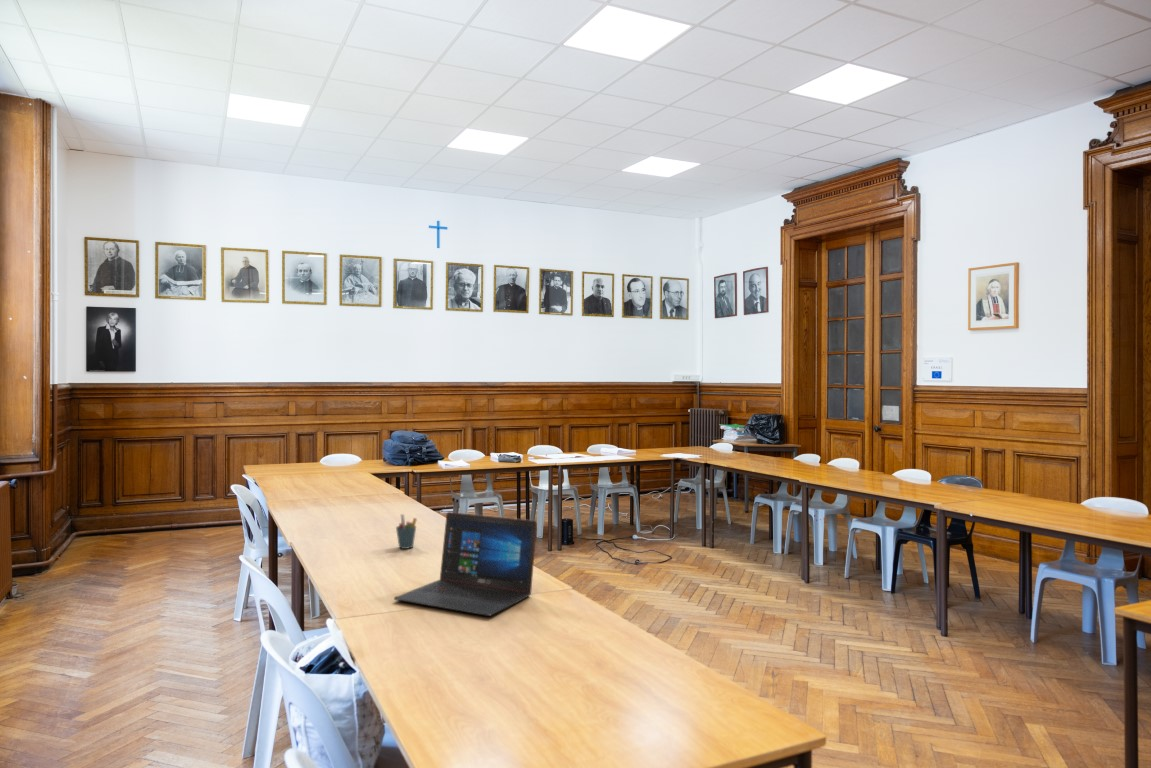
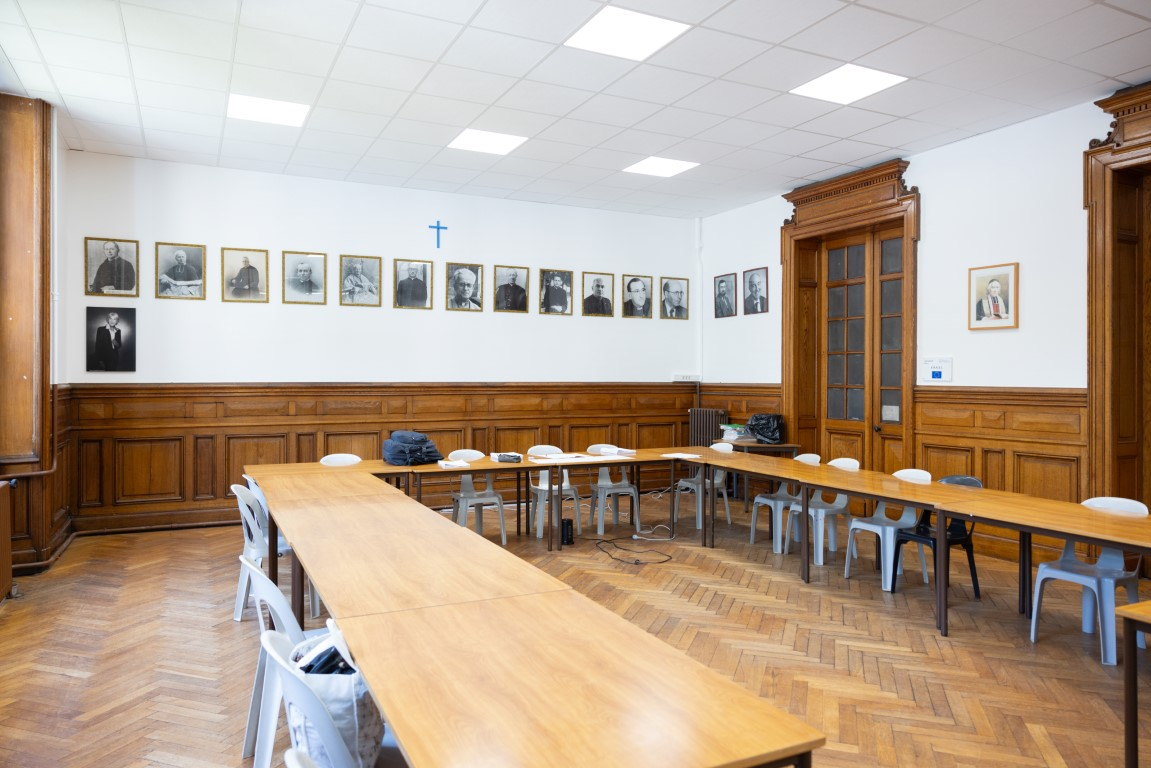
- laptop (466, 560)
- pen holder (406, 531)
